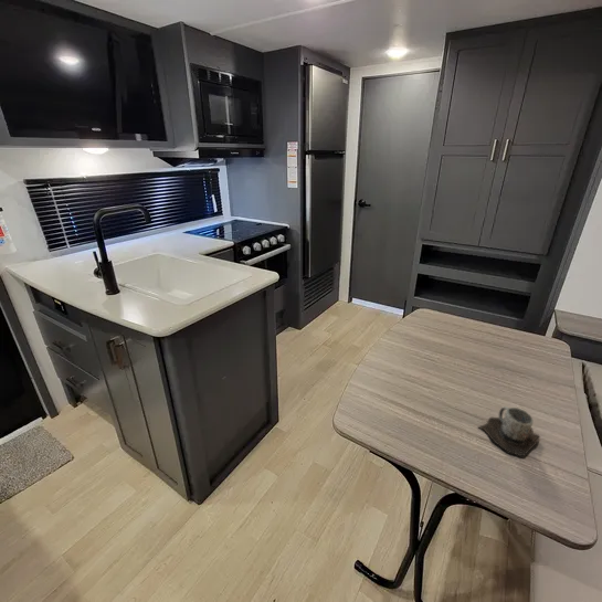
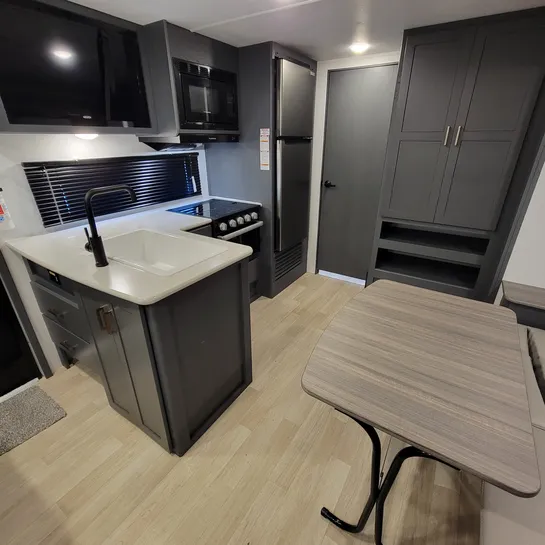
- mug (513, 423)
